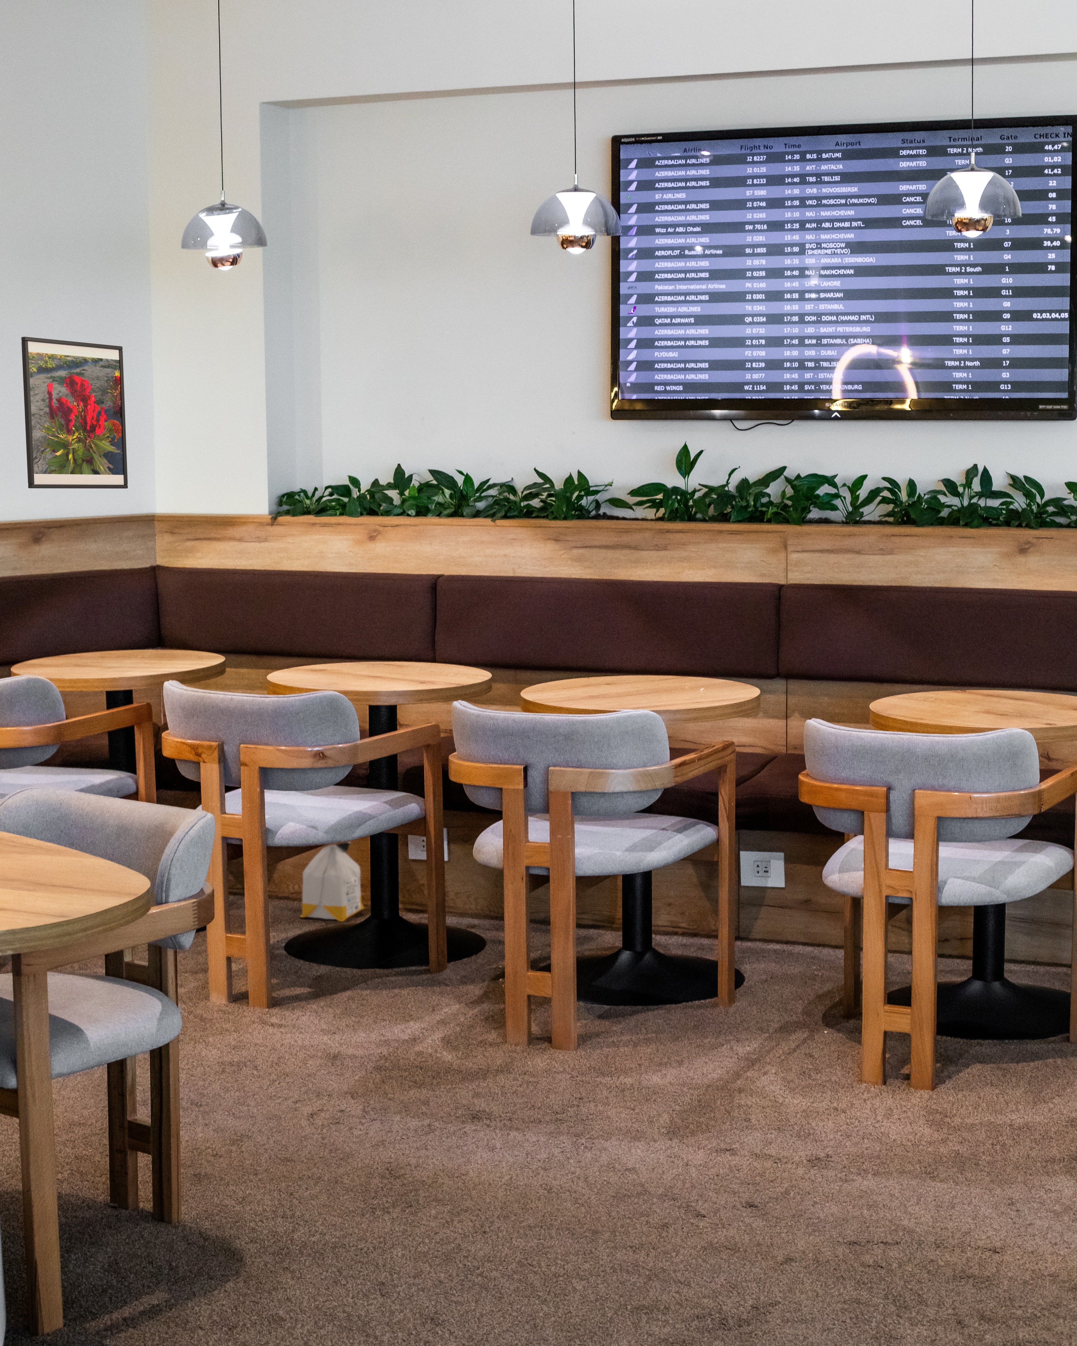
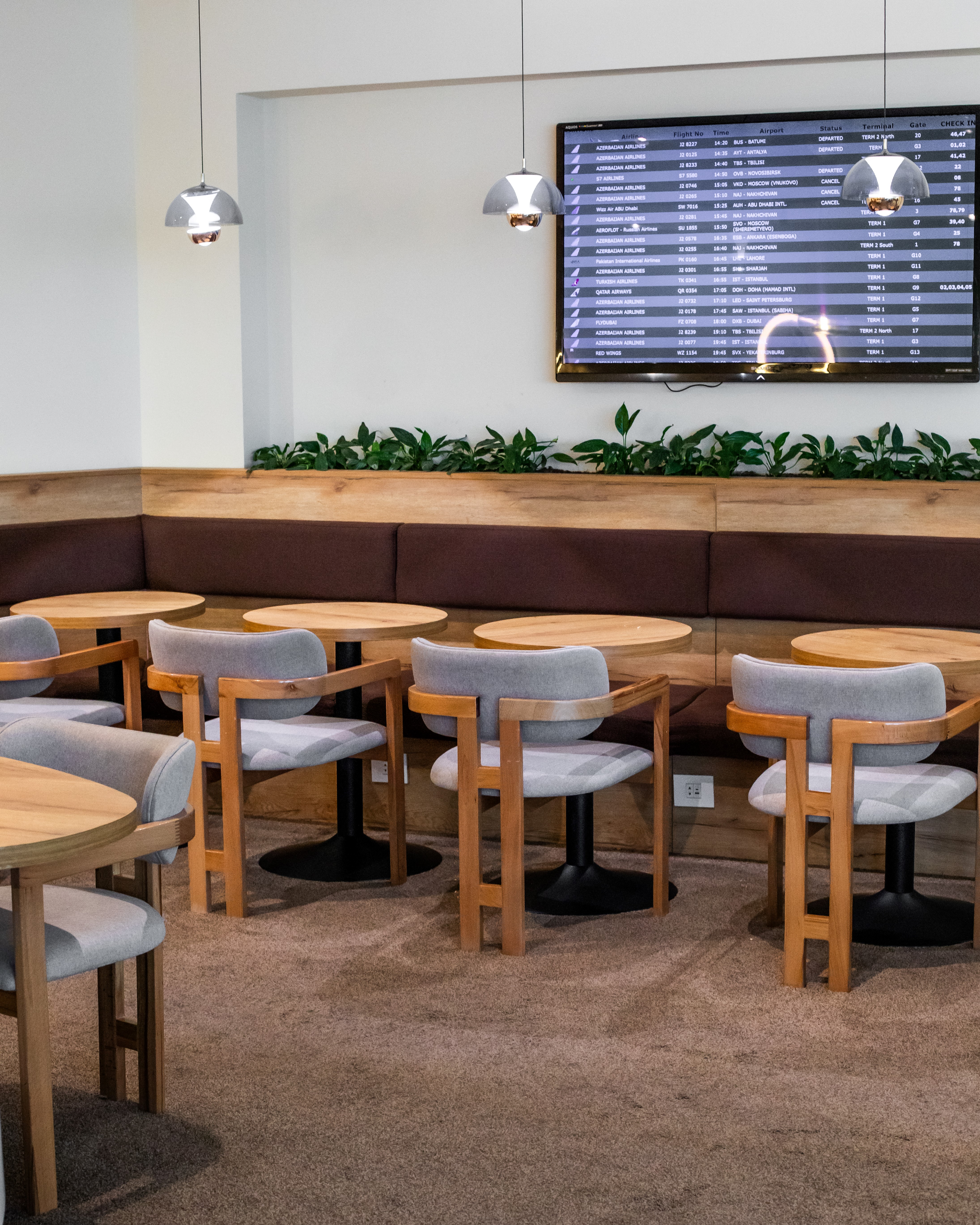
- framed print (76, 415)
- bag (334, 861)
